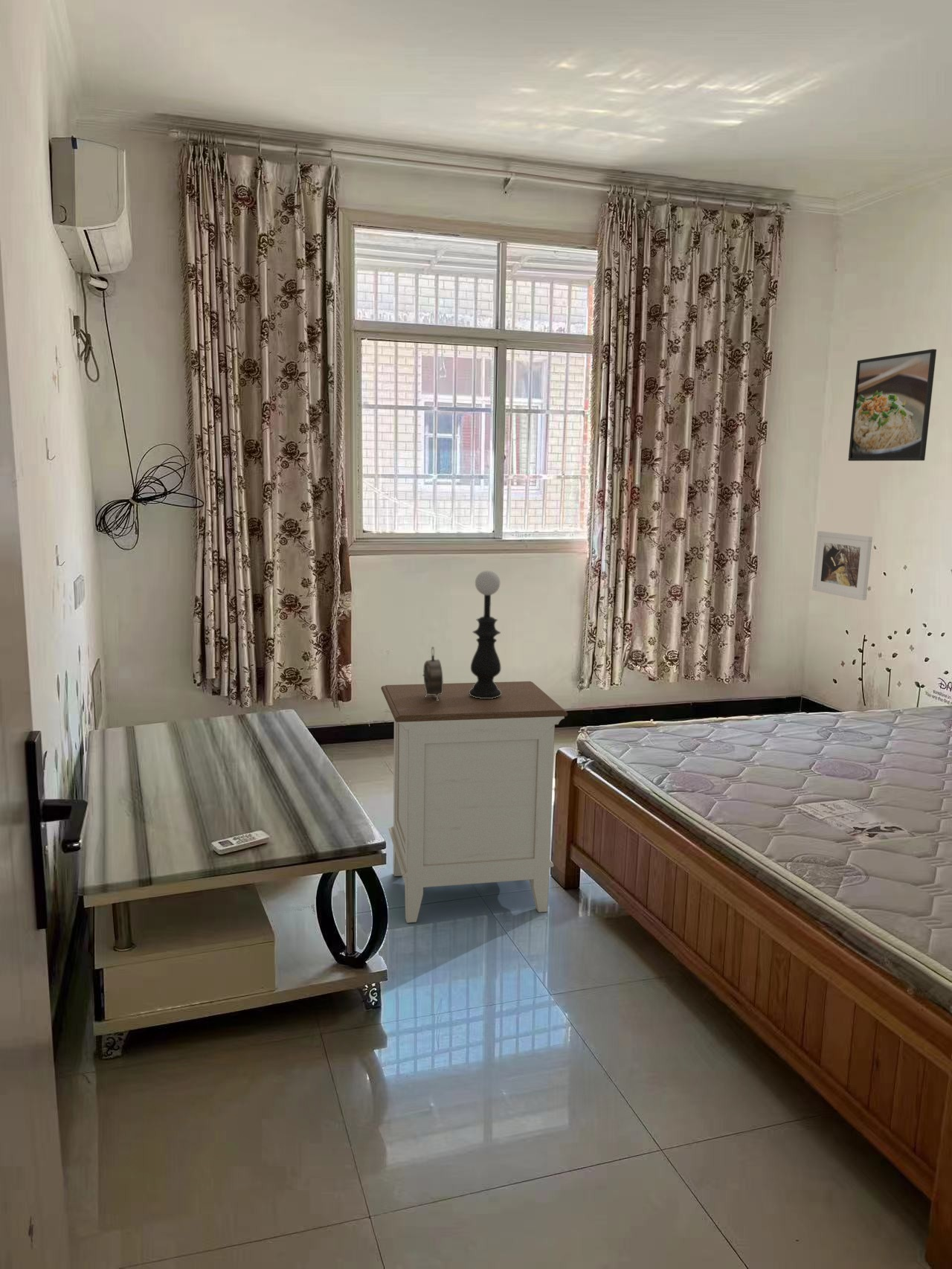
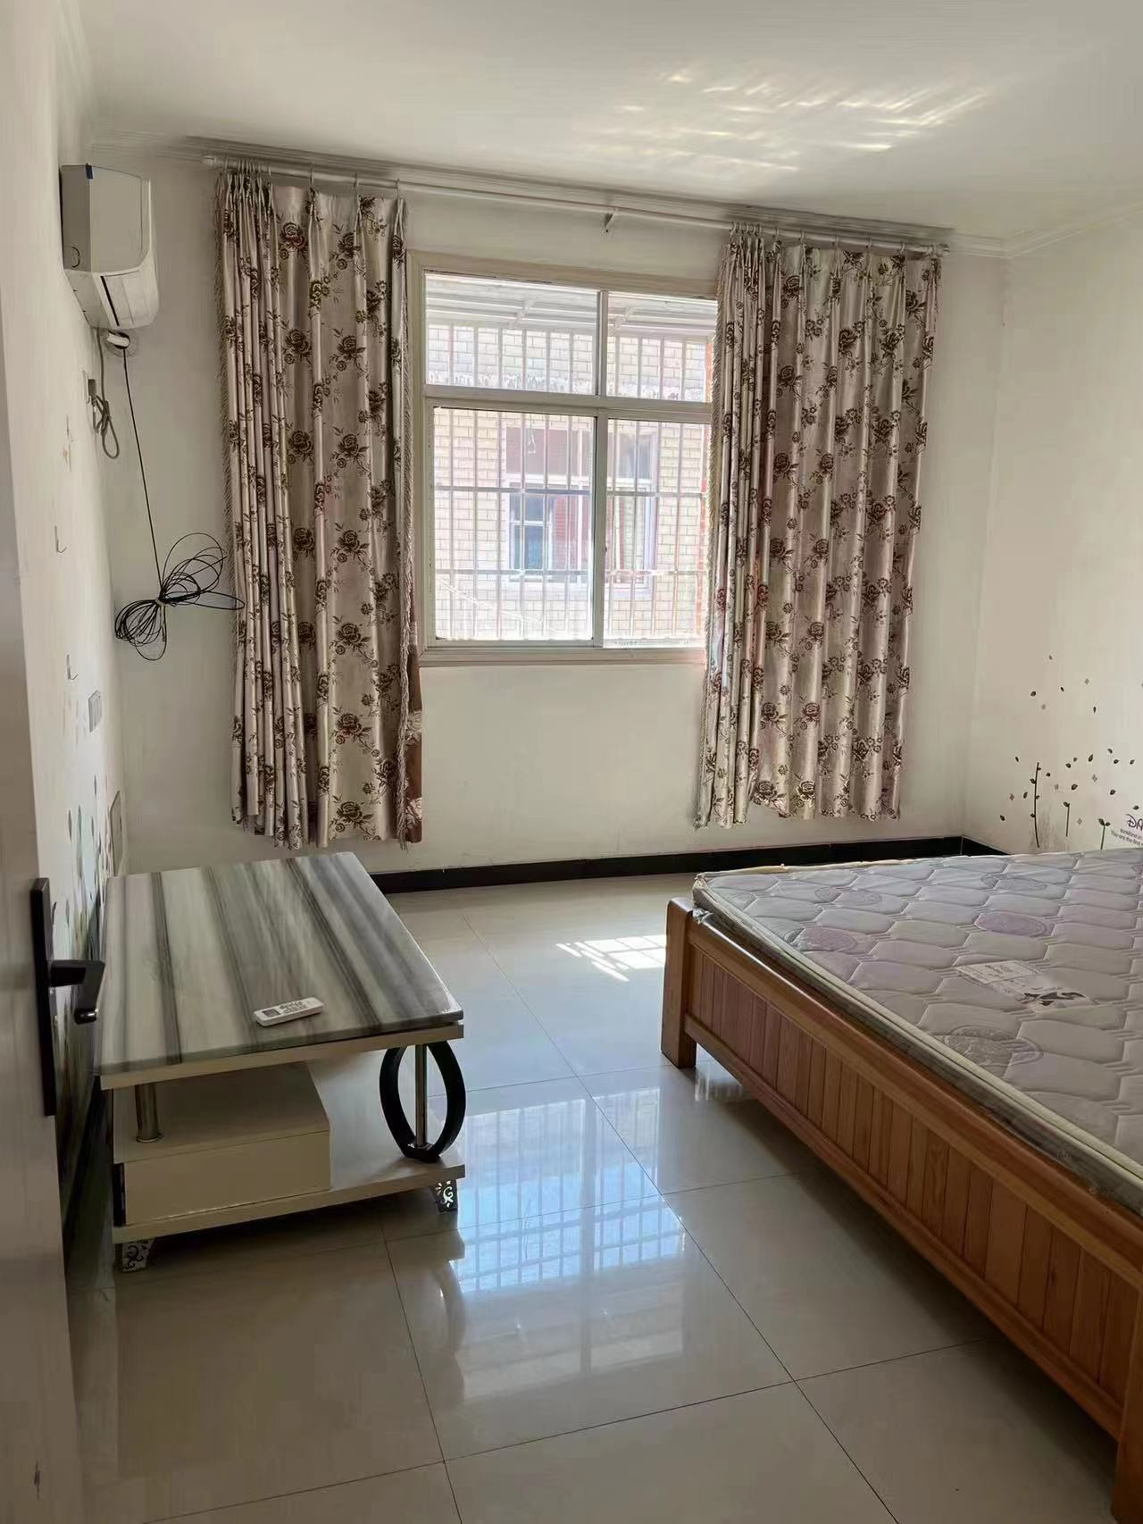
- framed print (840, 564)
- alarm clock (432, 671)
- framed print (890, 408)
- nightstand (468, 794)
- table lamp (486, 633)
